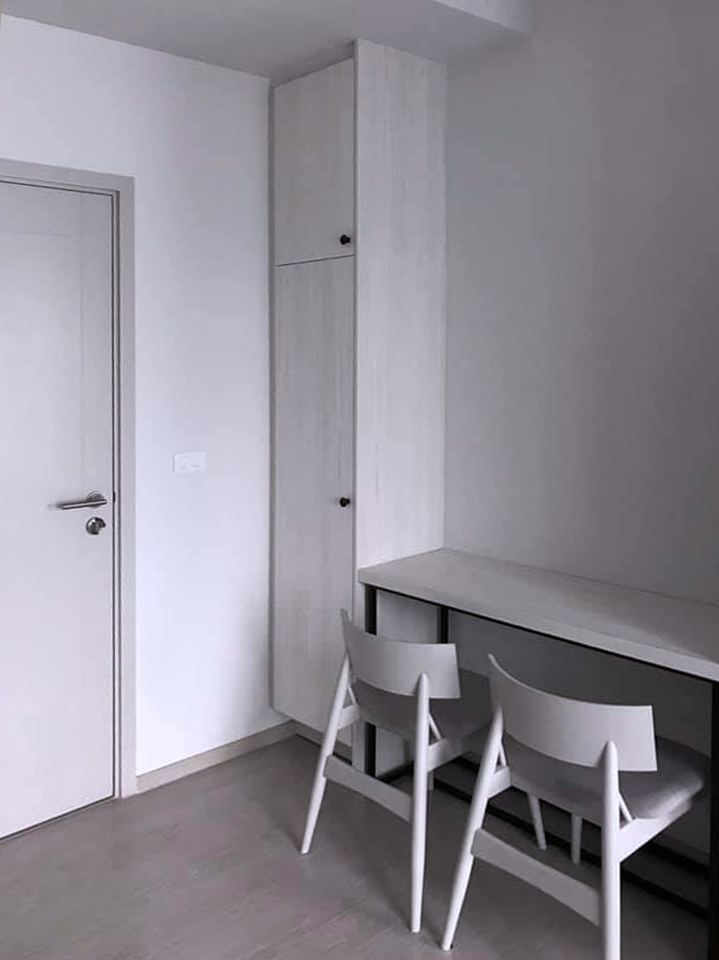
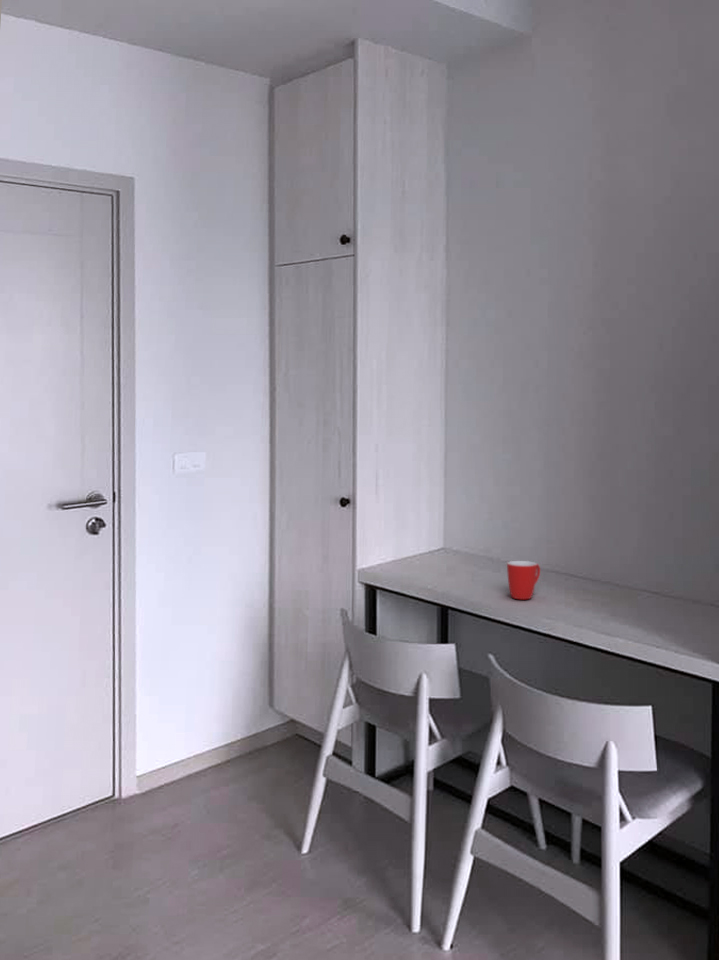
+ mug (525, 579)
